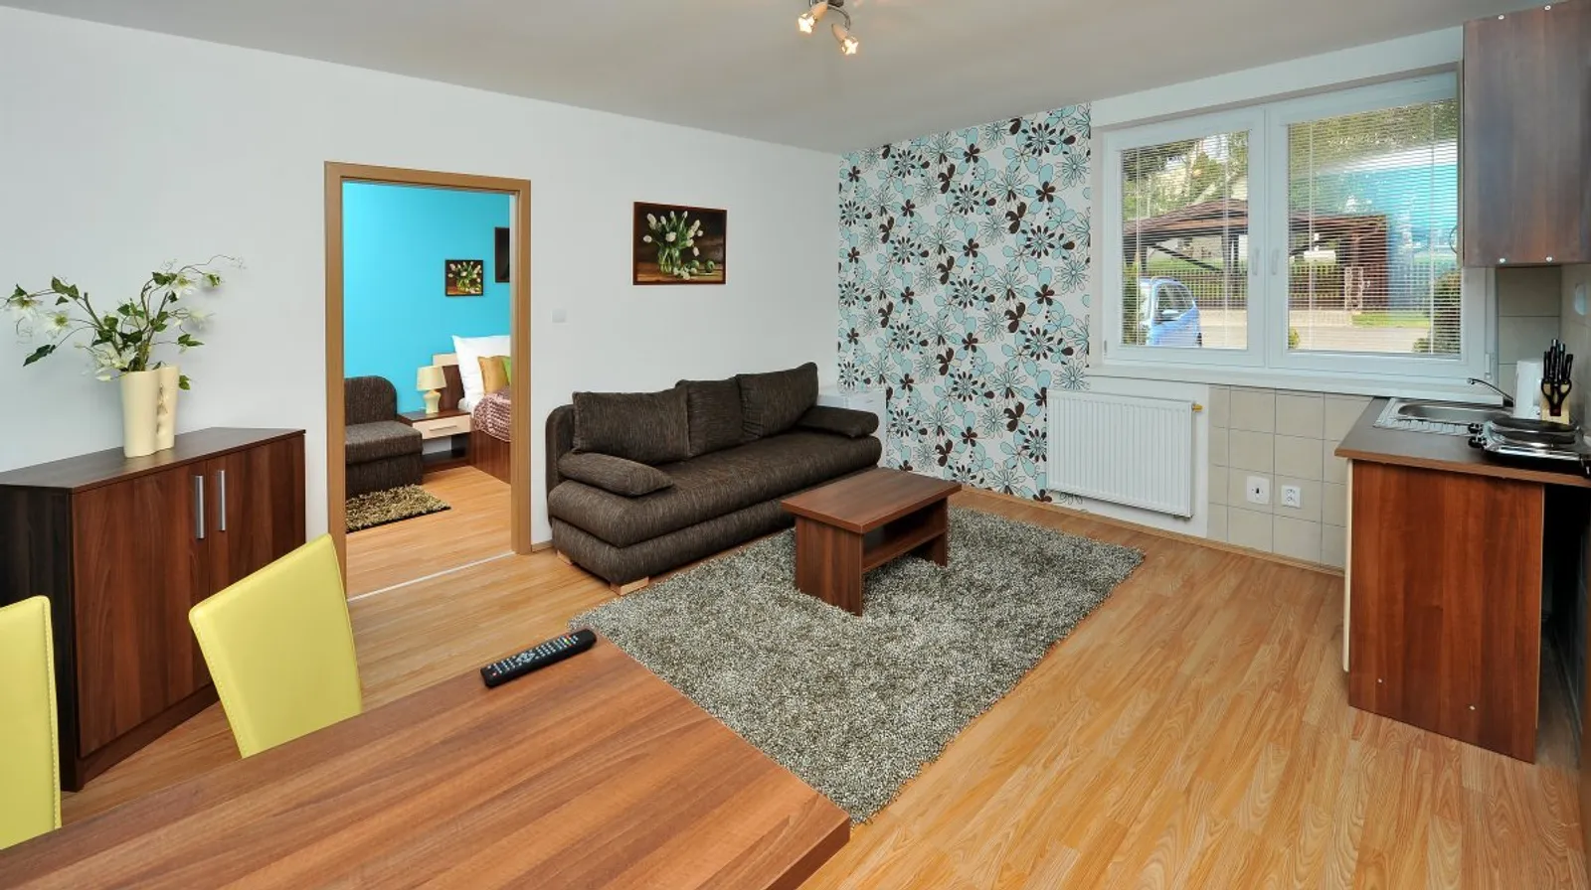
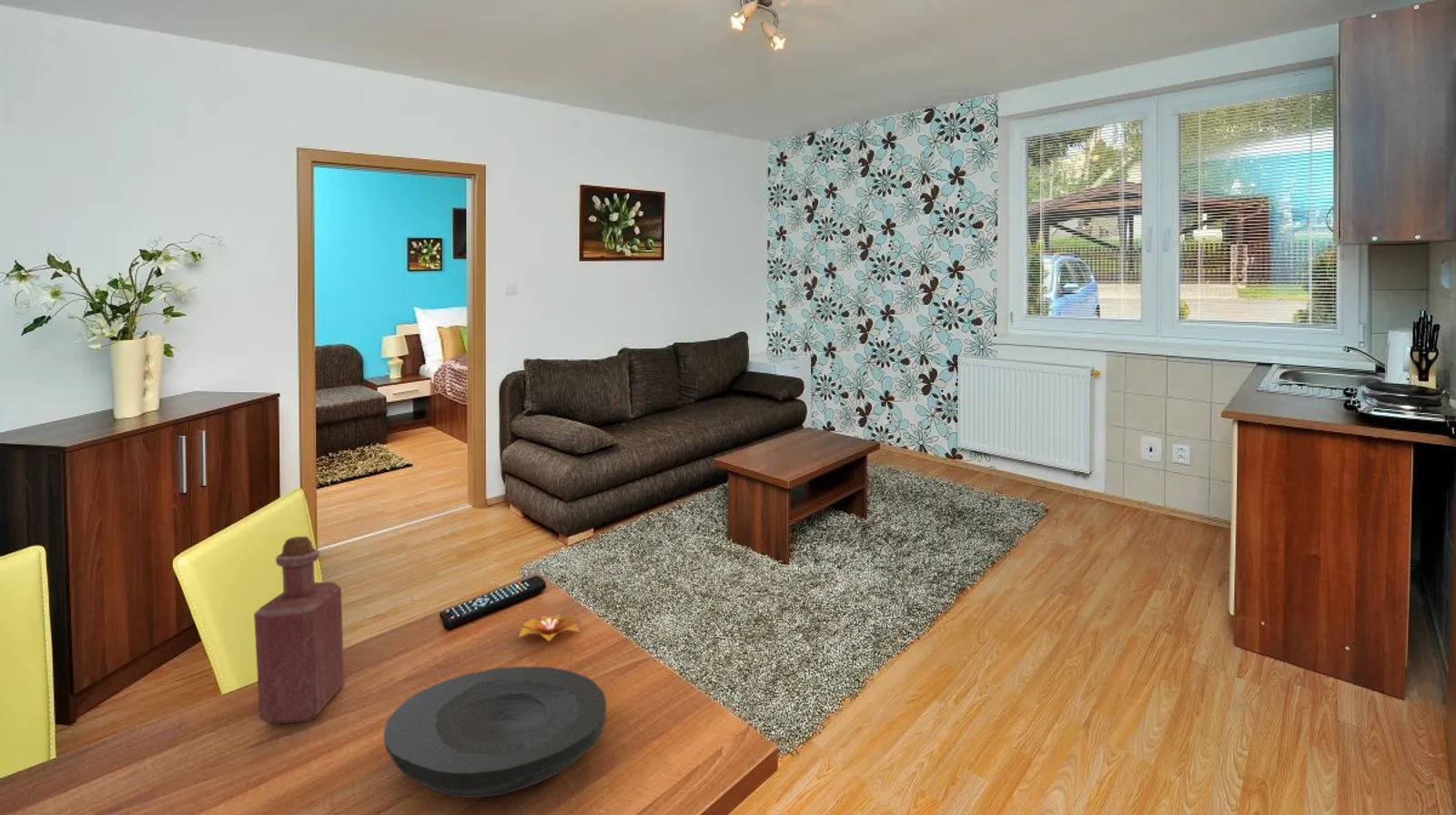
+ bottle (300, 622)
+ plate (500, 734)
+ flower (550, 628)
